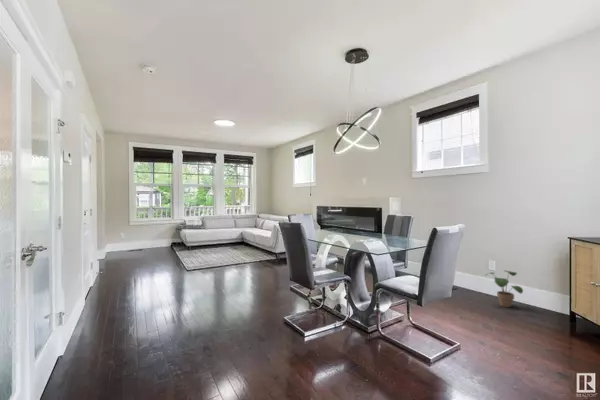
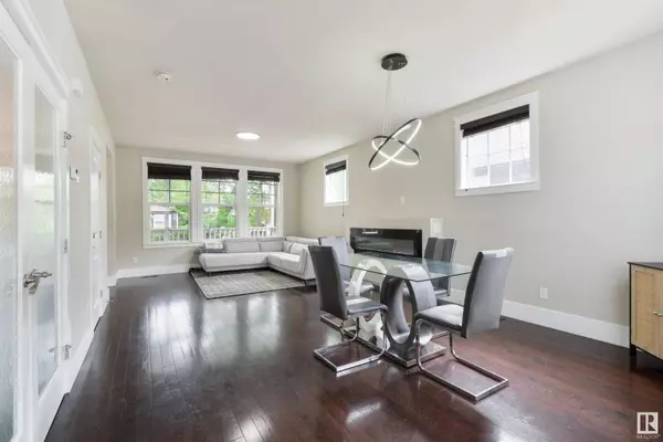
- potted plant (506, 288)
